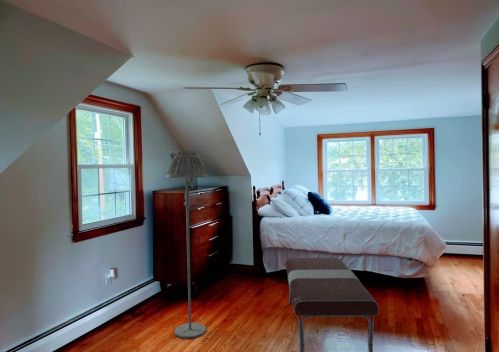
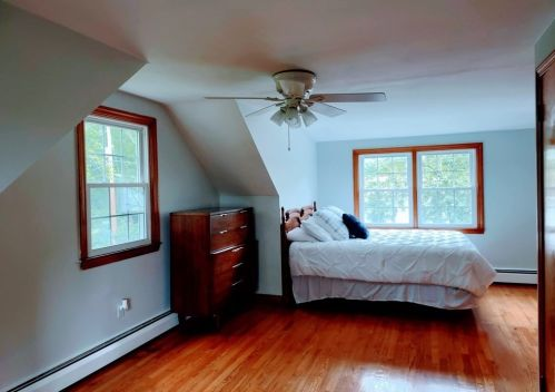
- bench (322, 301)
- floor lamp (188, 241)
